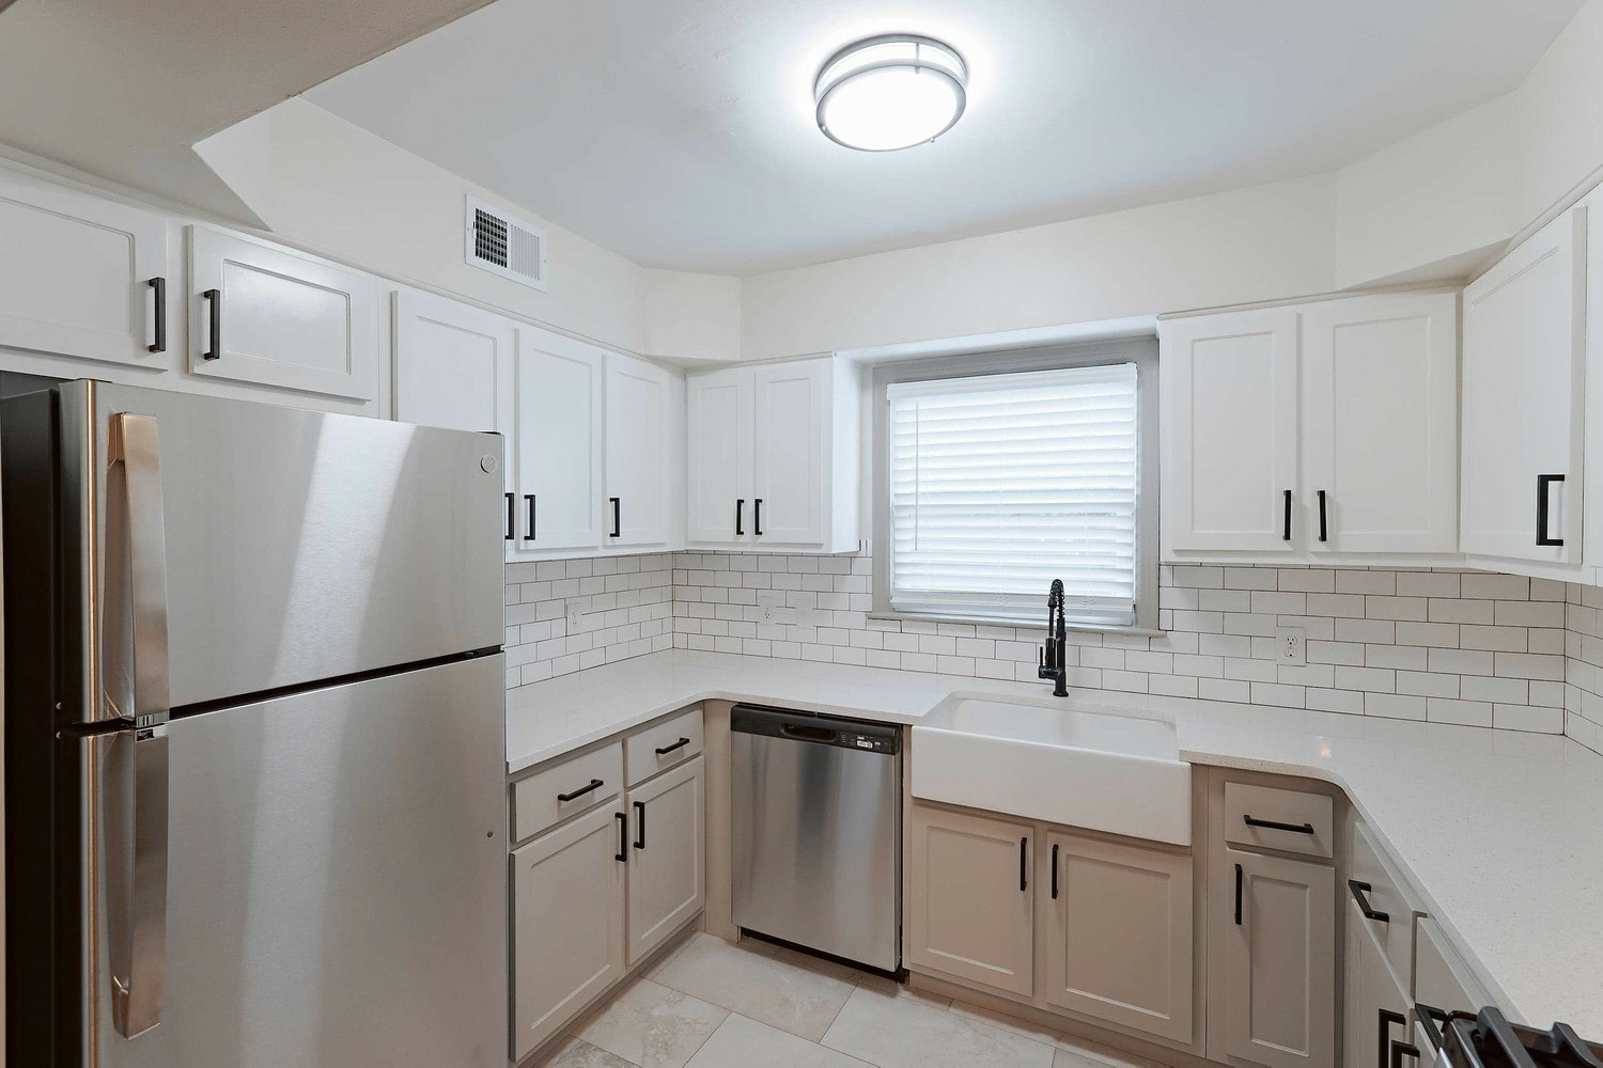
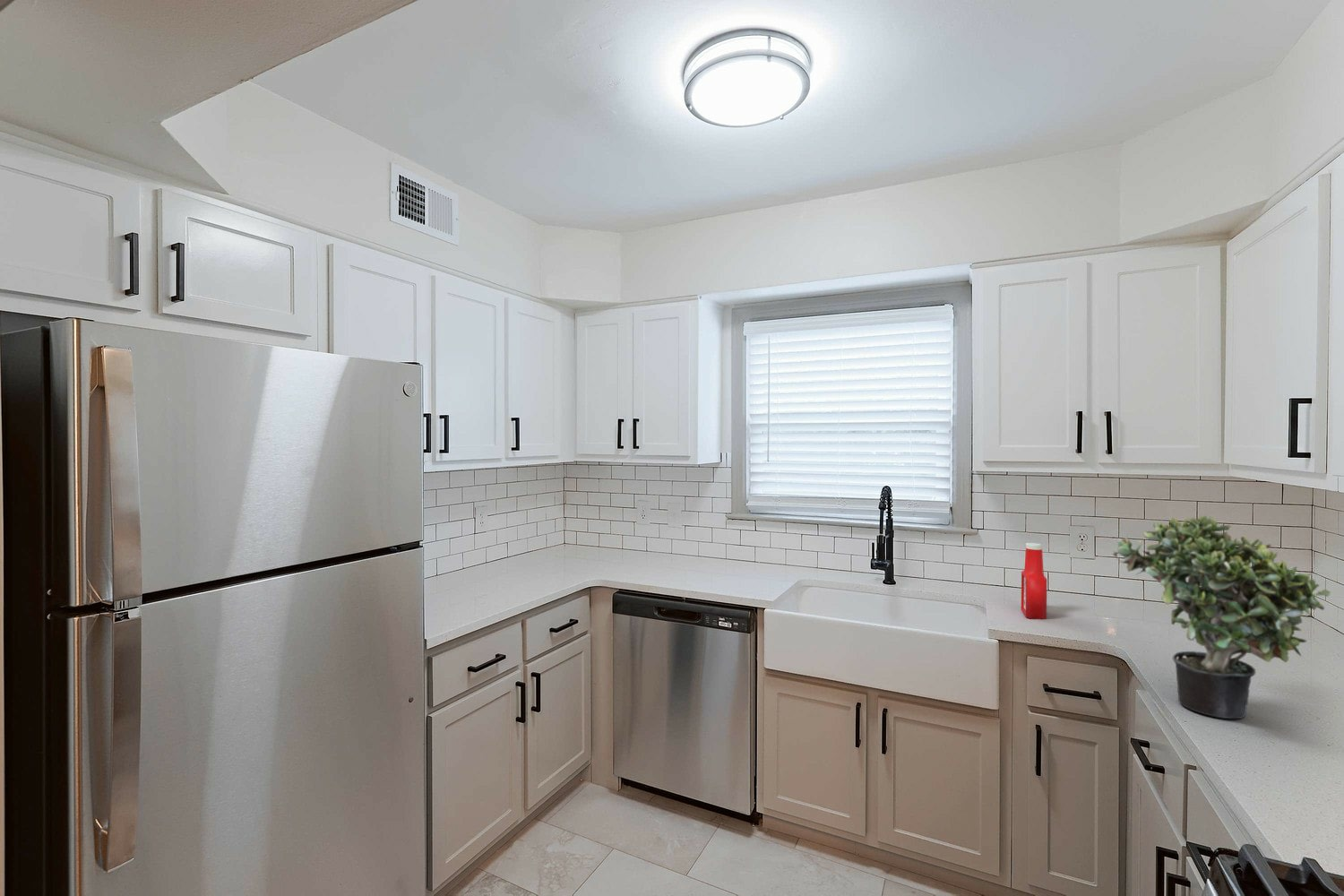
+ soap bottle (1033, 579)
+ potted plant (1201, 612)
